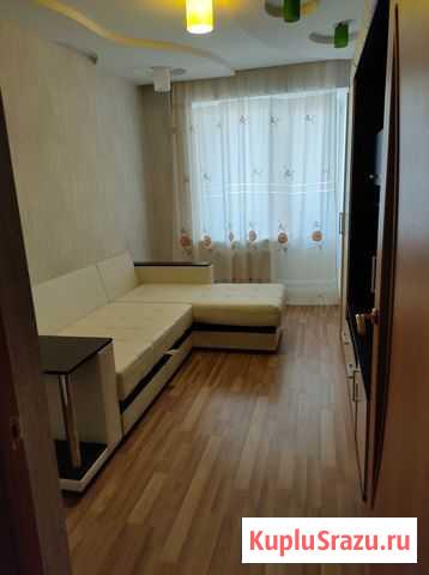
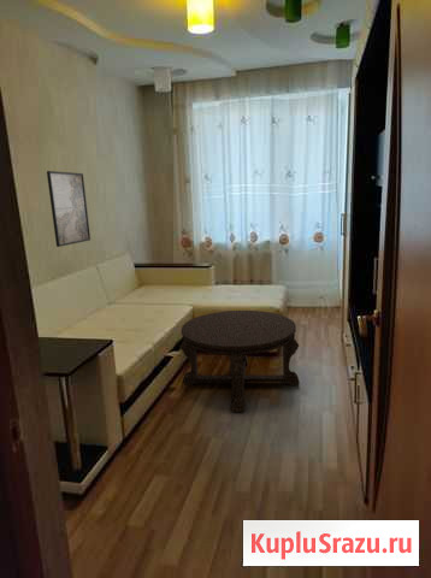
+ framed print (70, 208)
+ coffee table (238, 354)
